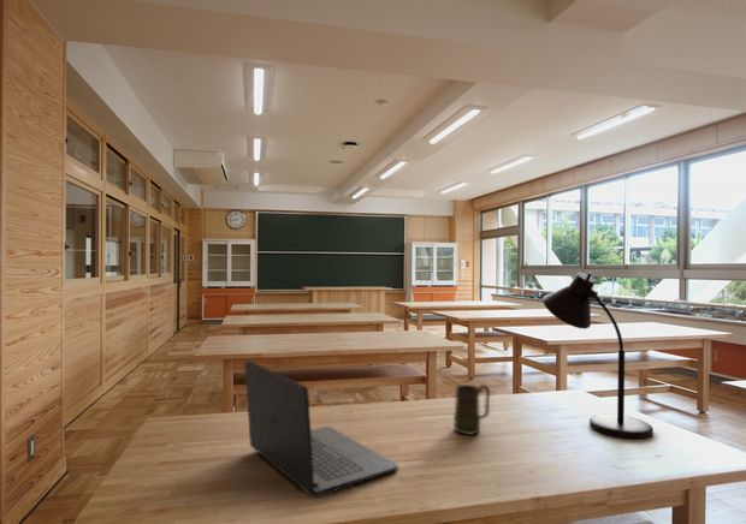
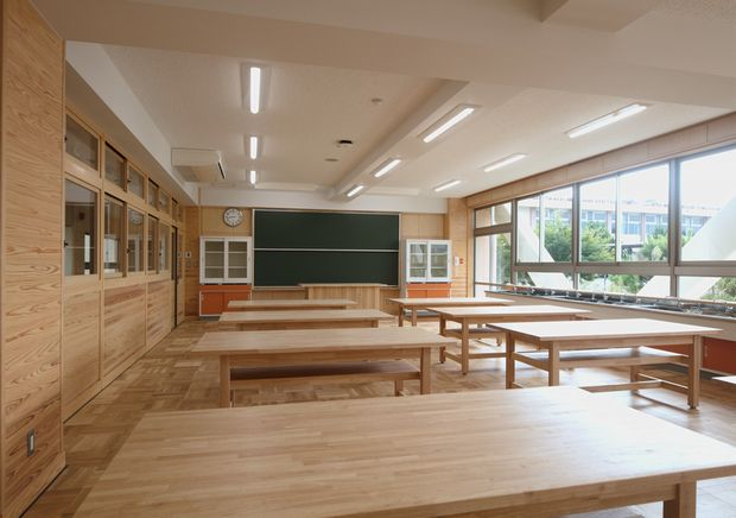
- laptop (309, 416)
- mug (472, 407)
- desk lamp (588, 327)
